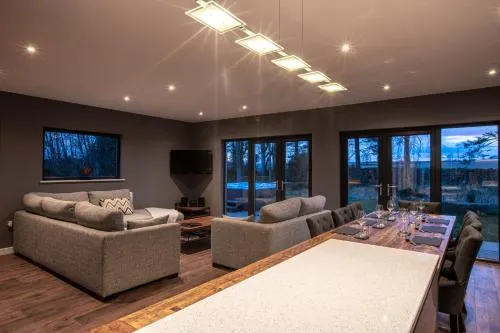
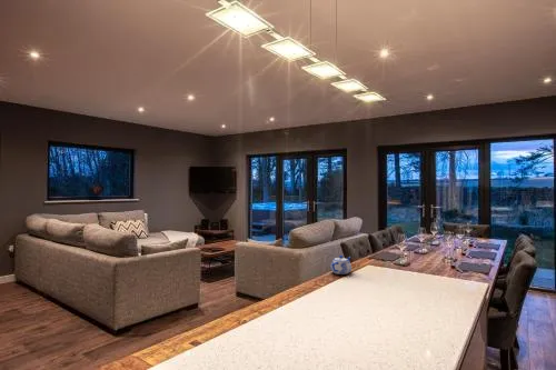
+ teapot (341, 263)
